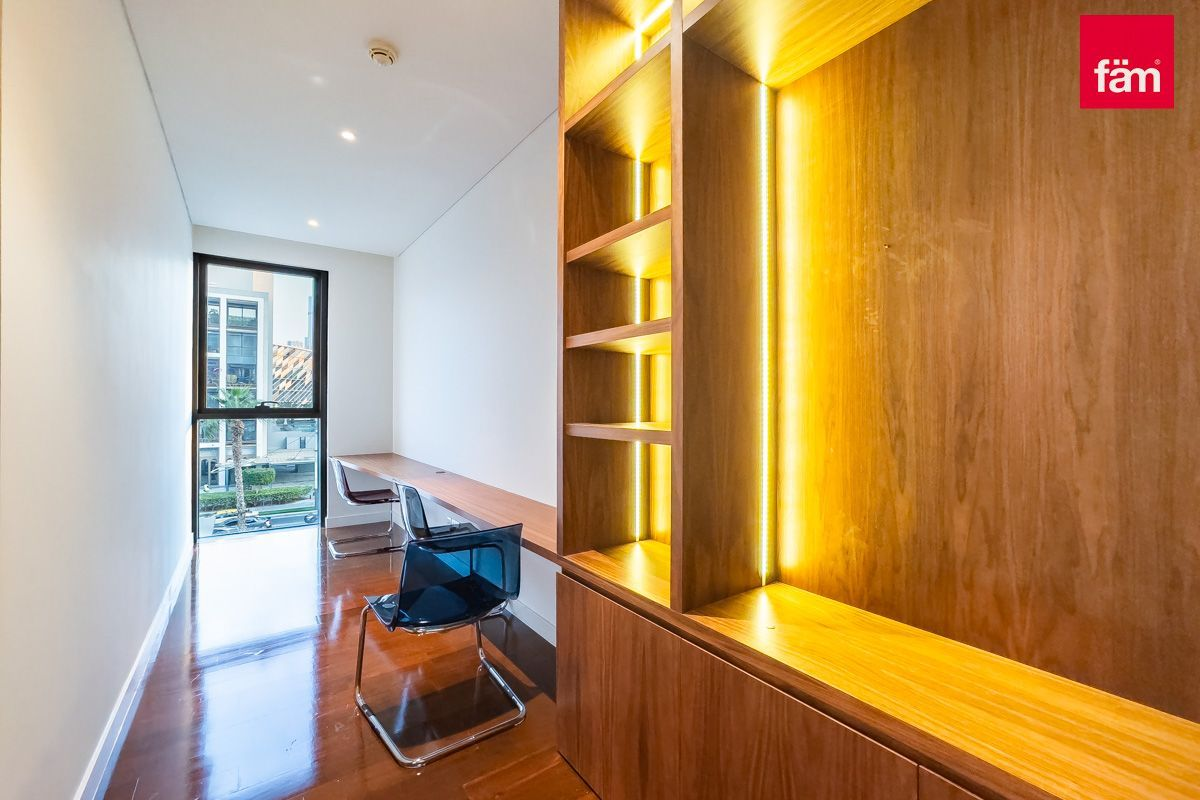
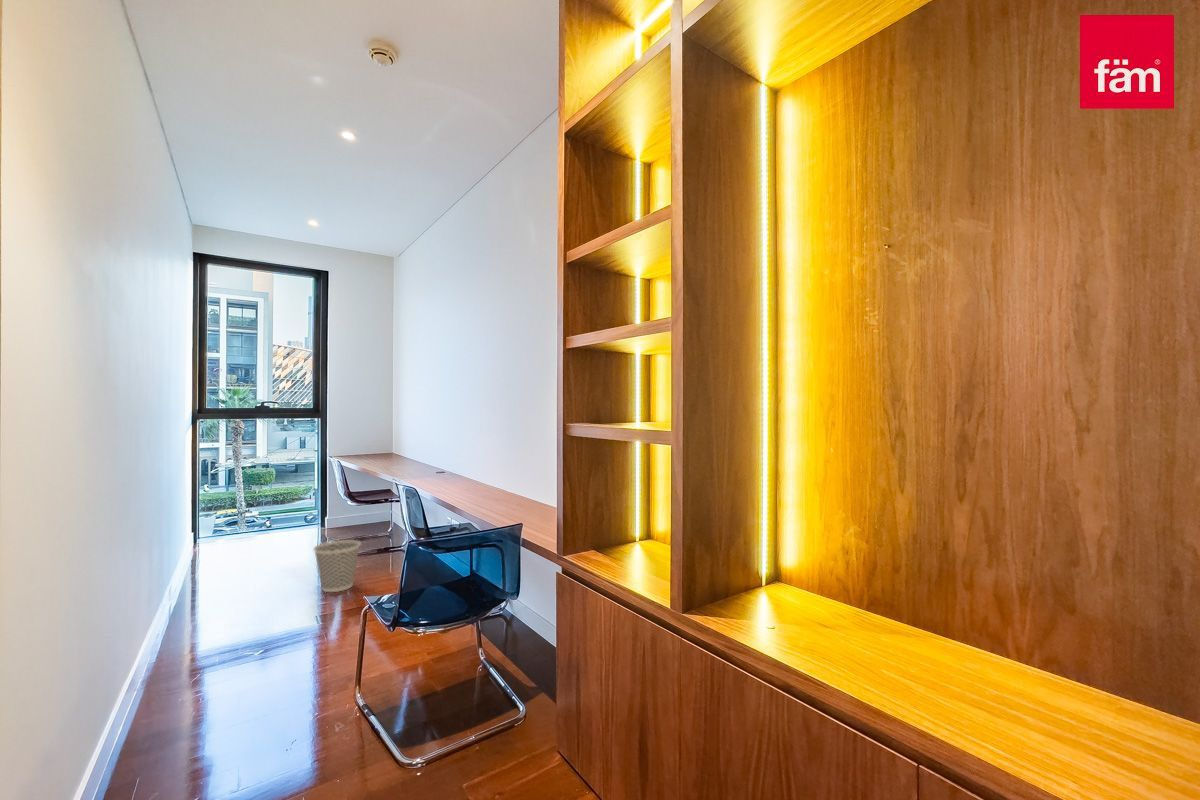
+ wastebasket (337, 566)
